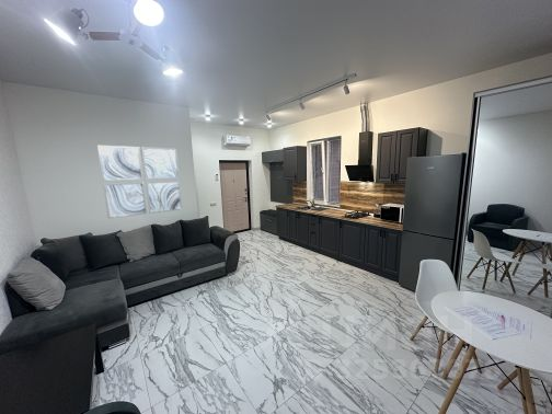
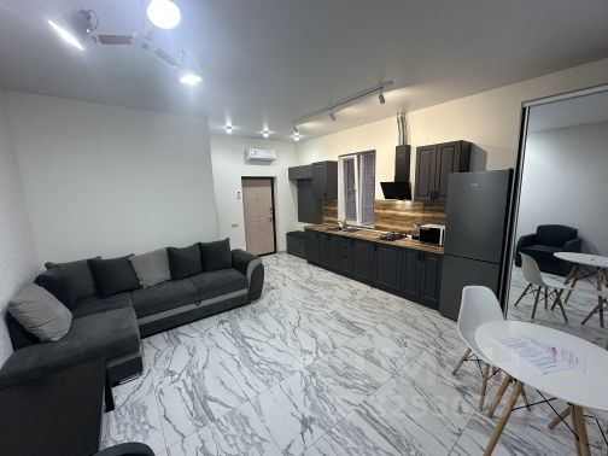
- wall art (142, 180)
